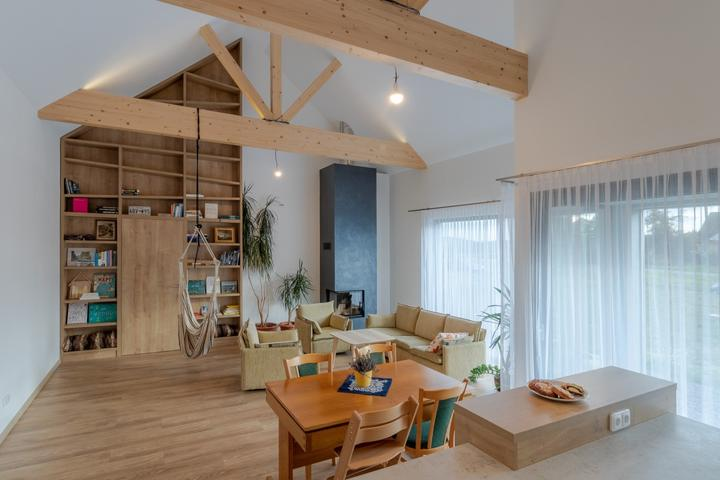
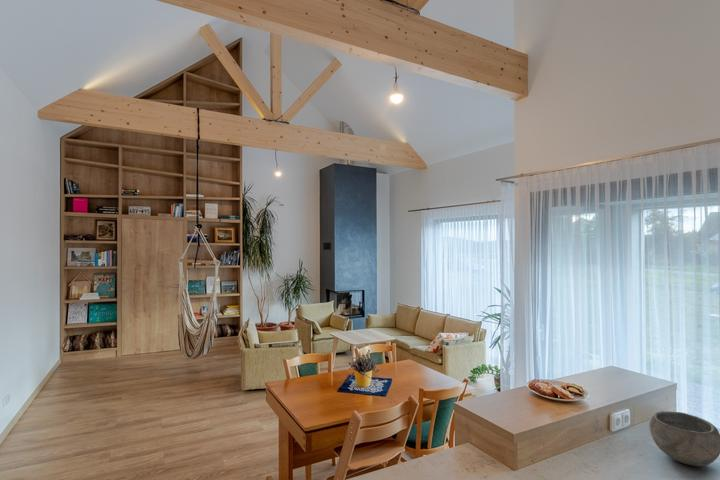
+ bowl (684, 439)
